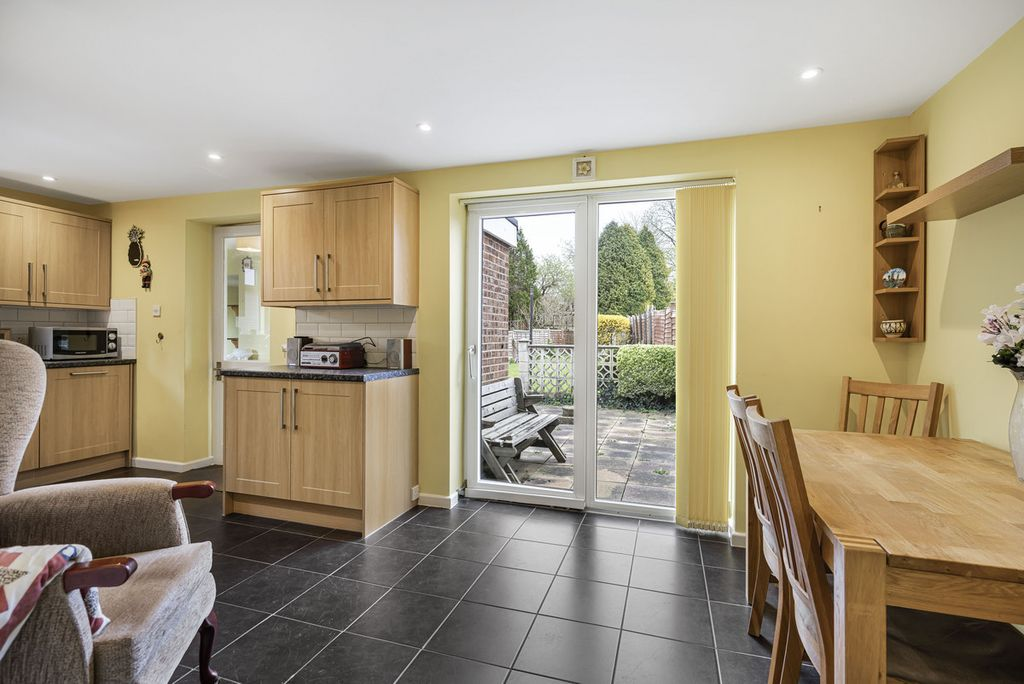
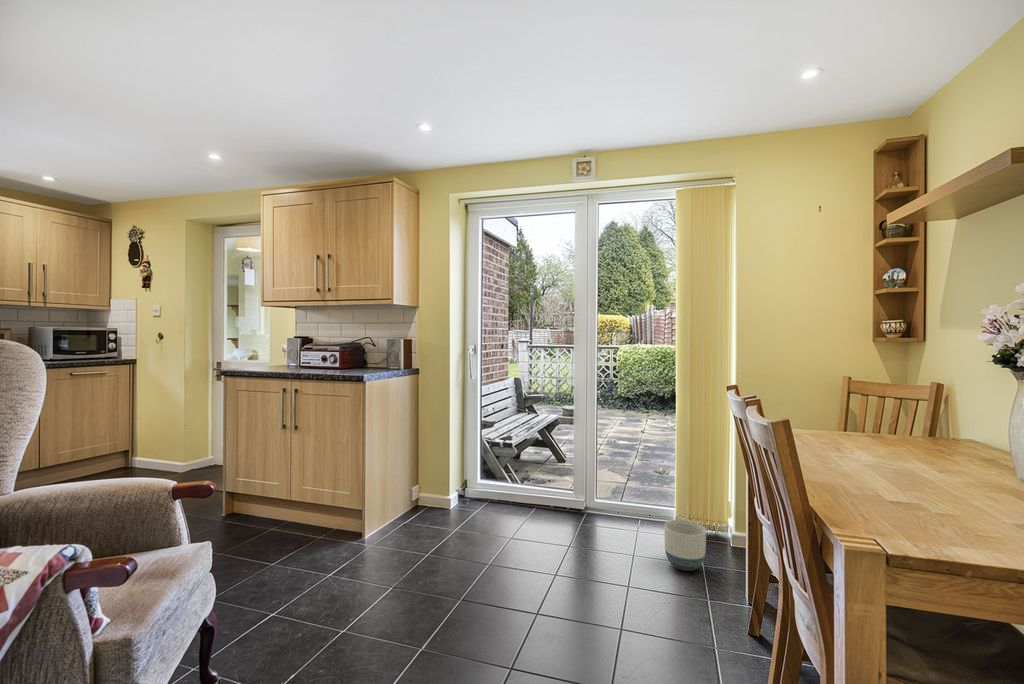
+ planter (684, 547)
